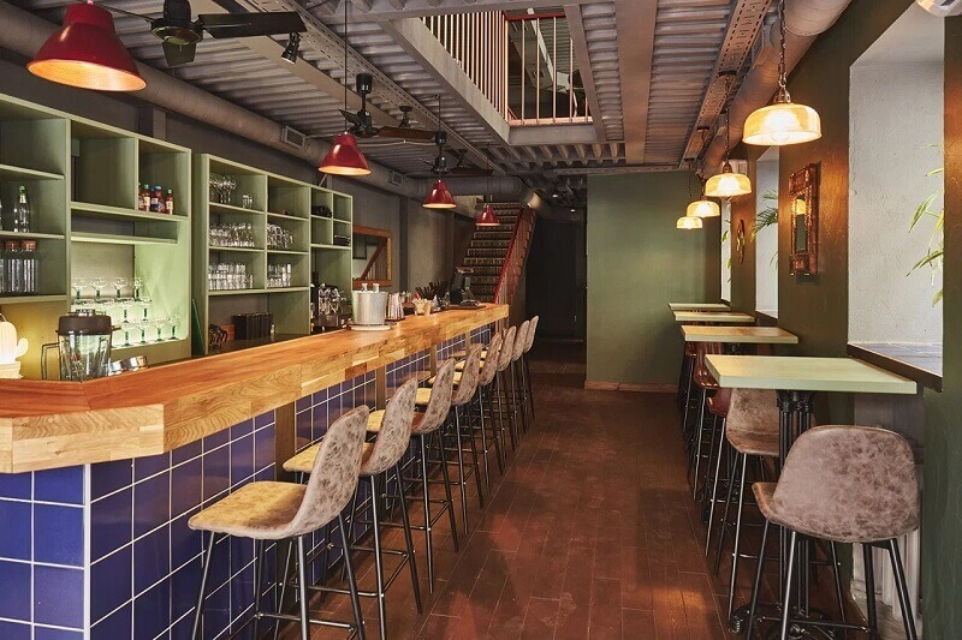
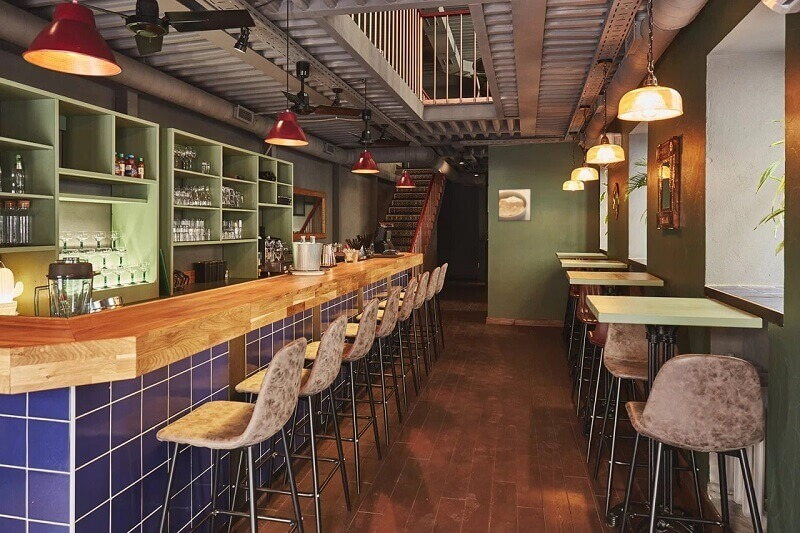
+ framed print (514, 205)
